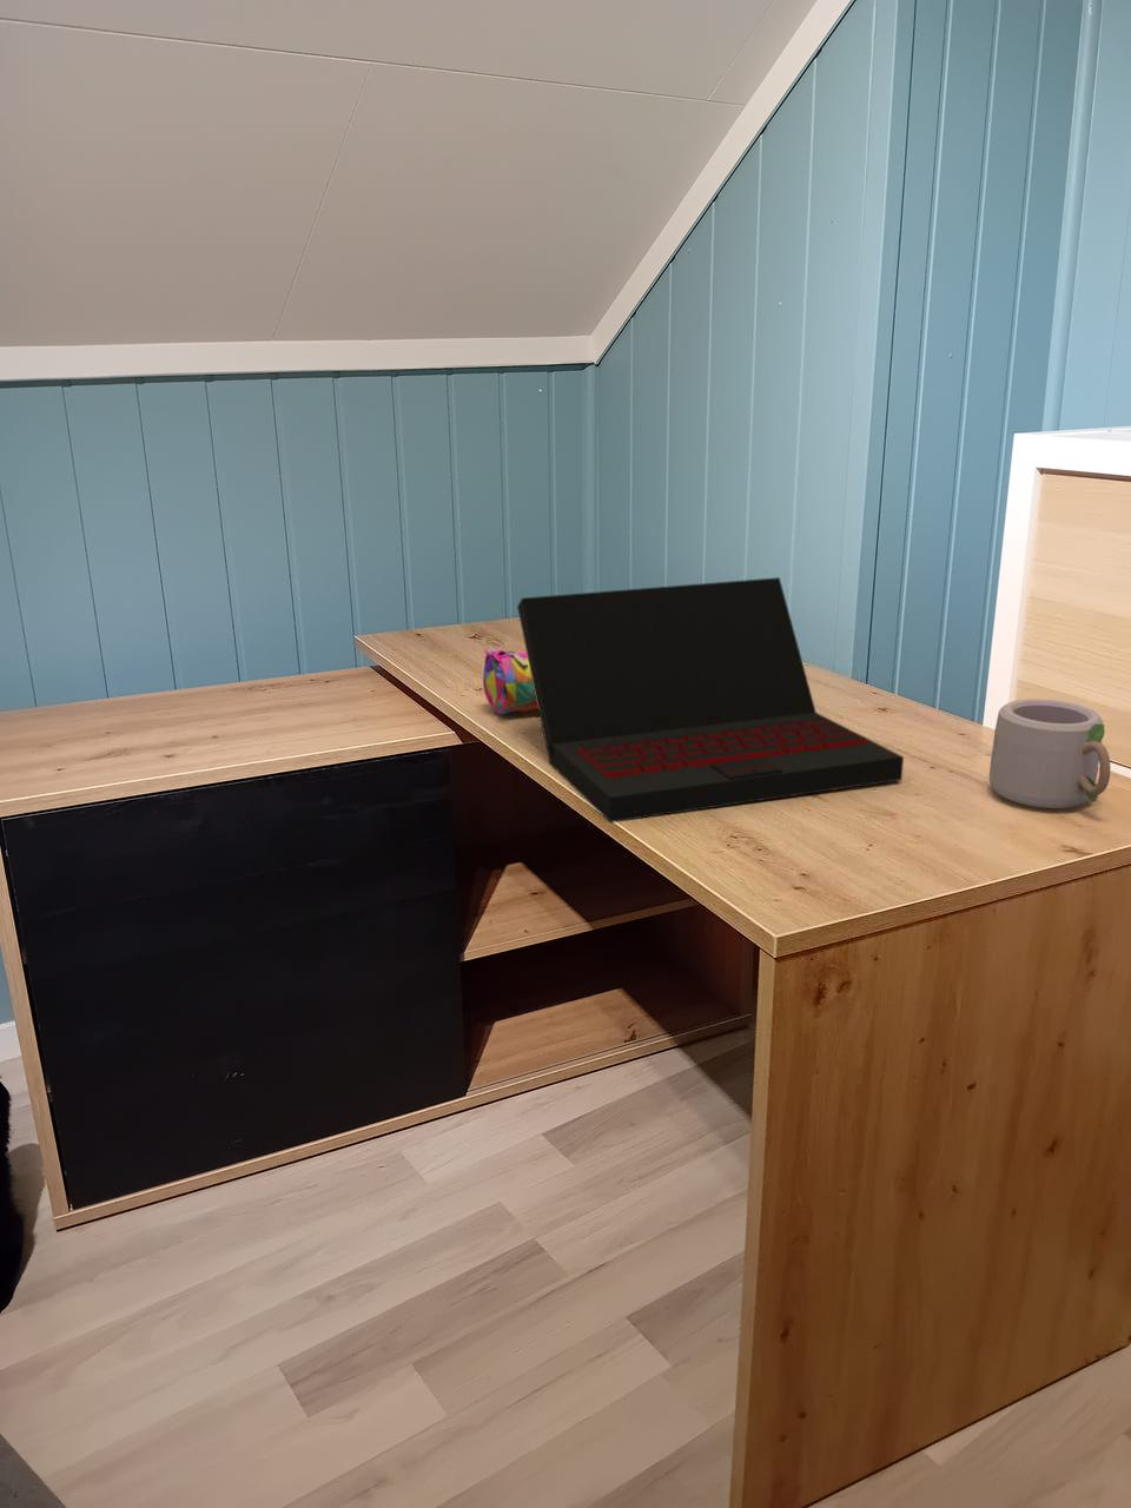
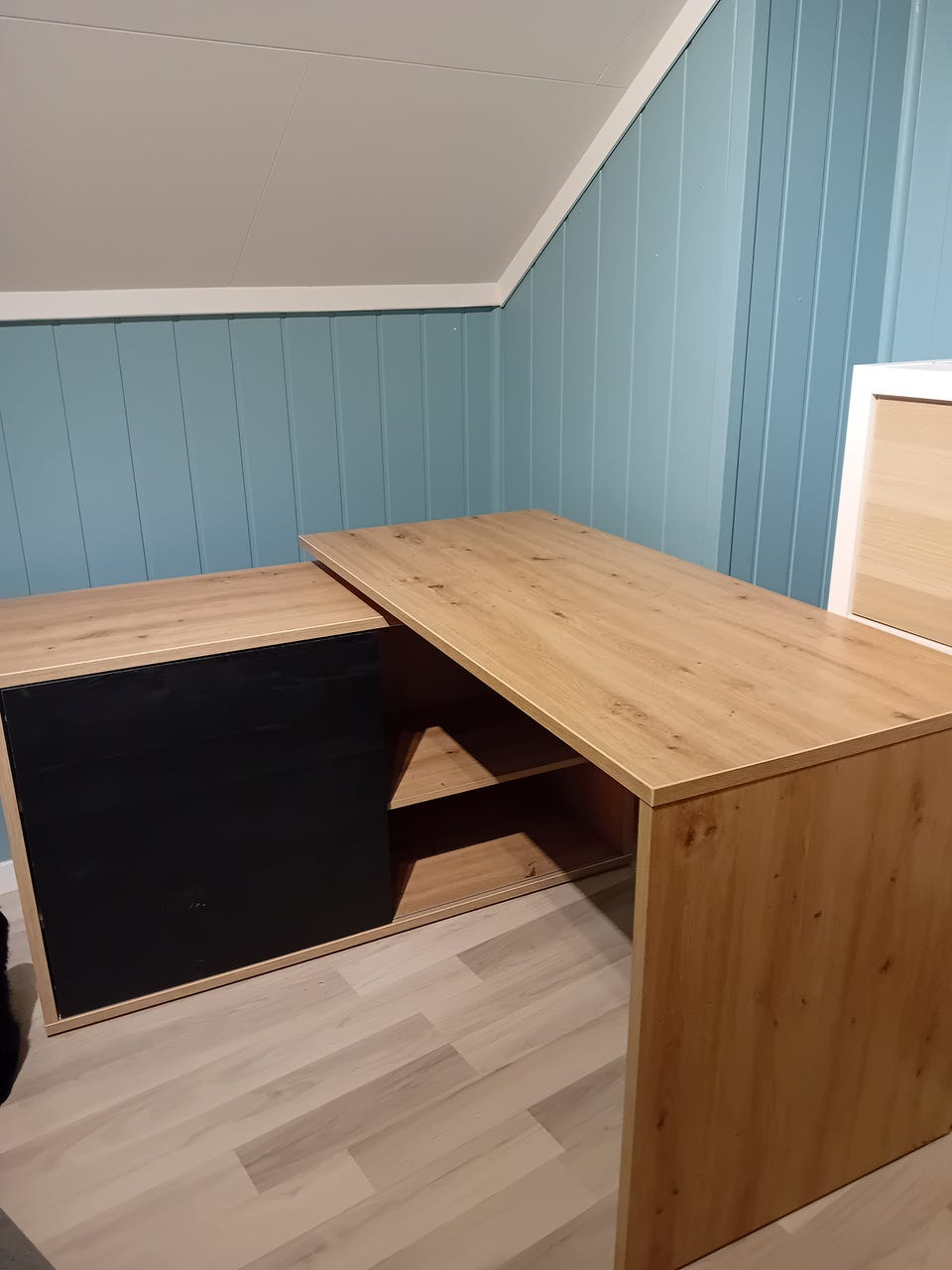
- mug (1060, 754)
- laptop (700, 683)
- pencil case (531, 678)
